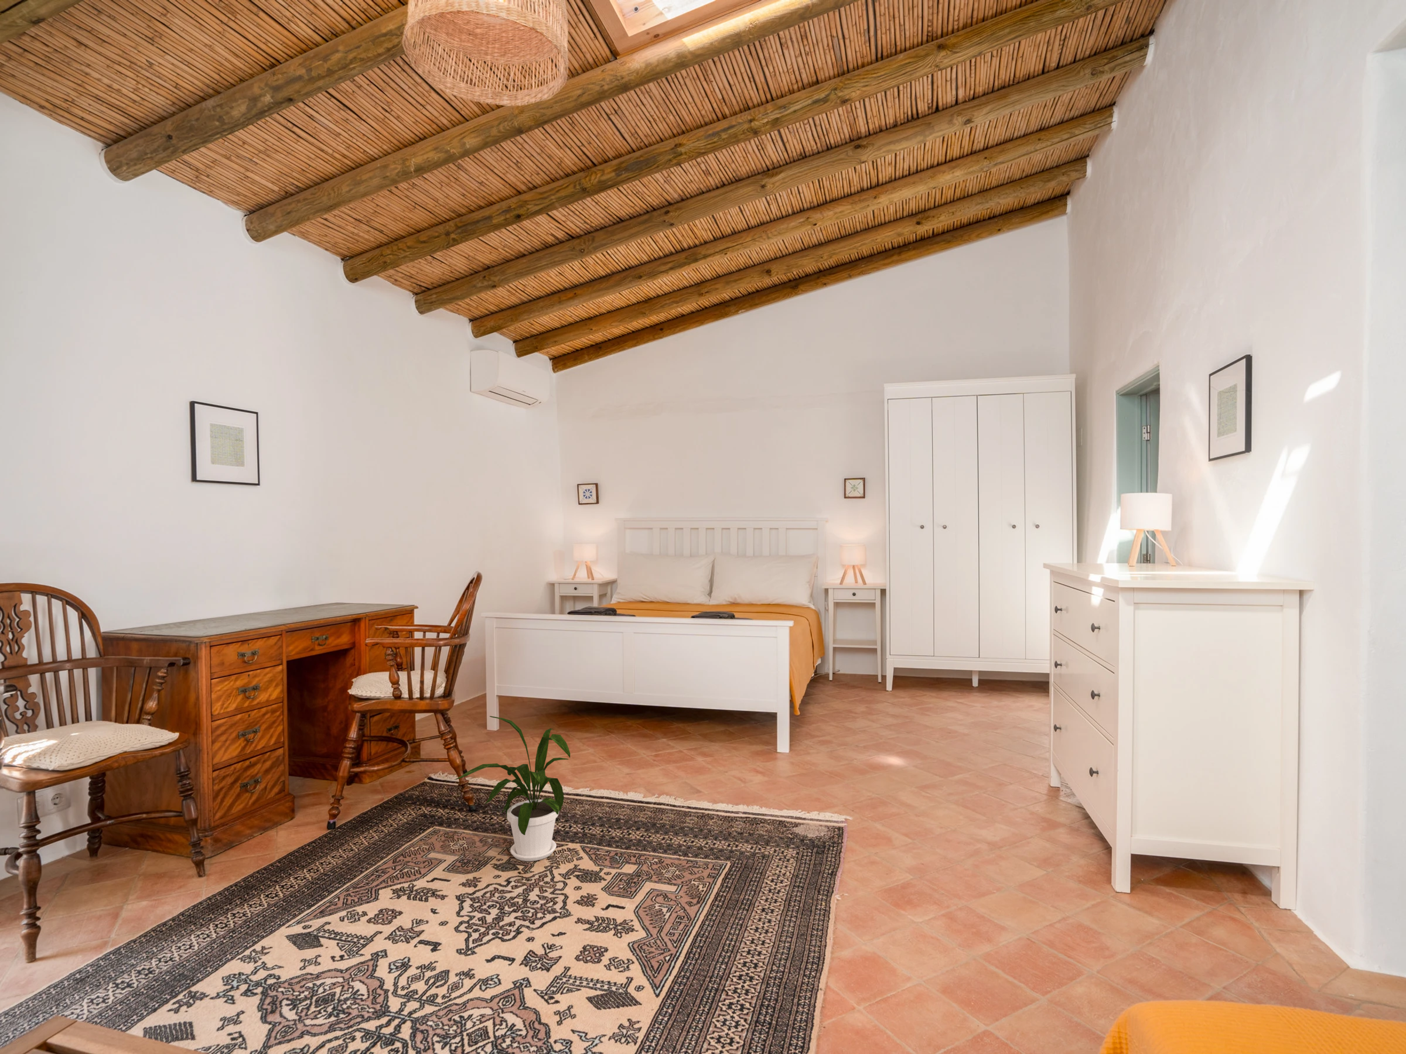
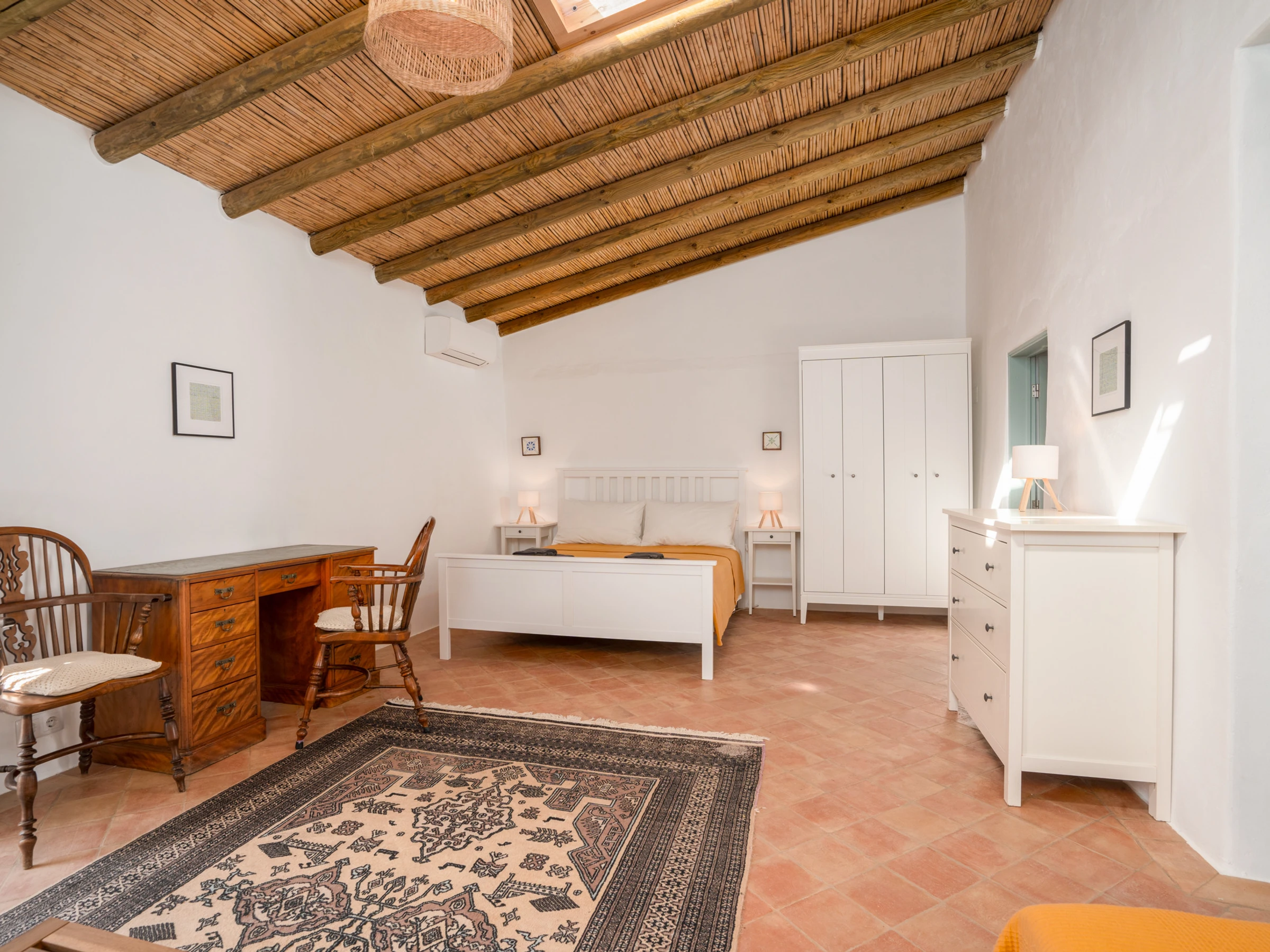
- house plant (528, 786)
